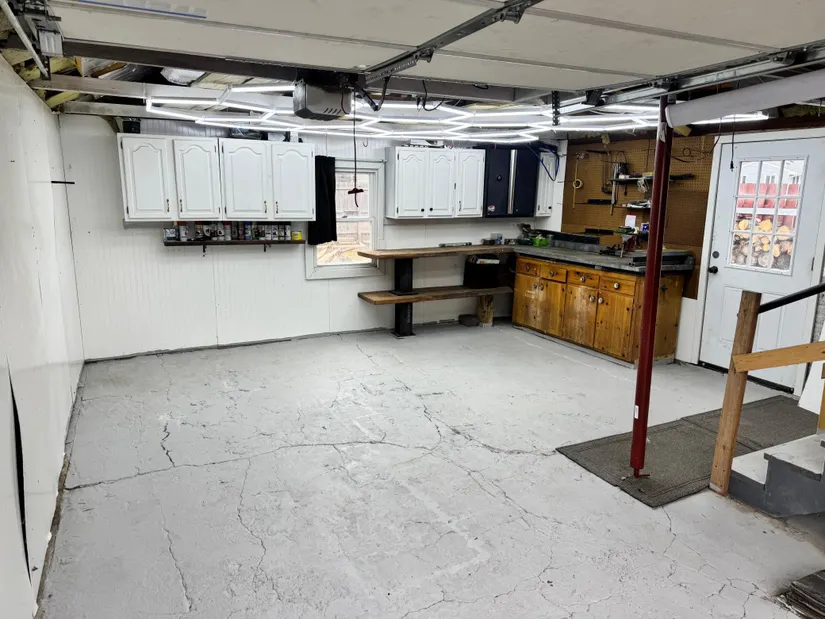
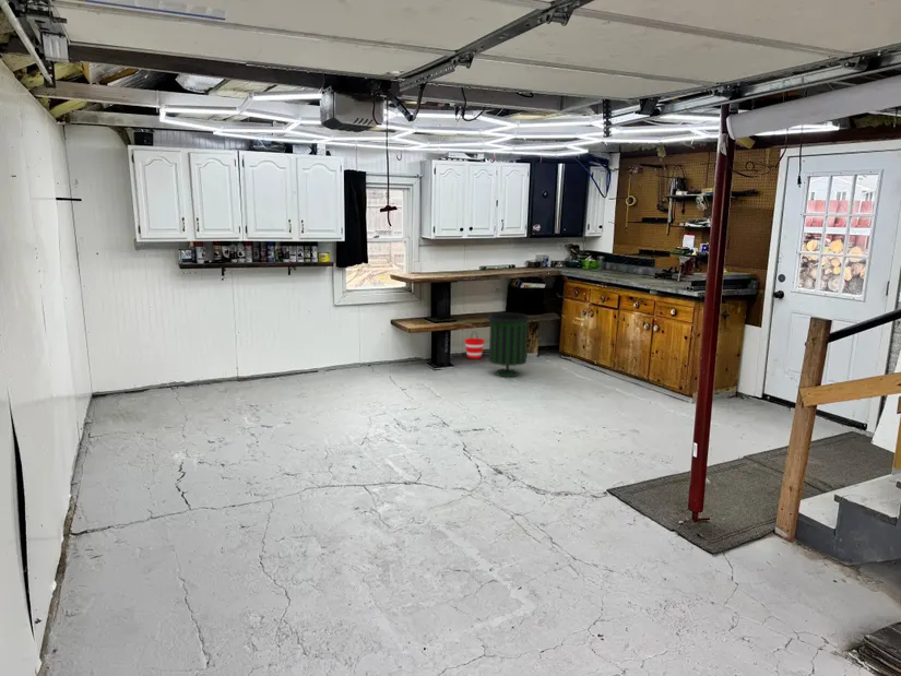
+ bucket (474, 344)
+ trash can (508, 345)
